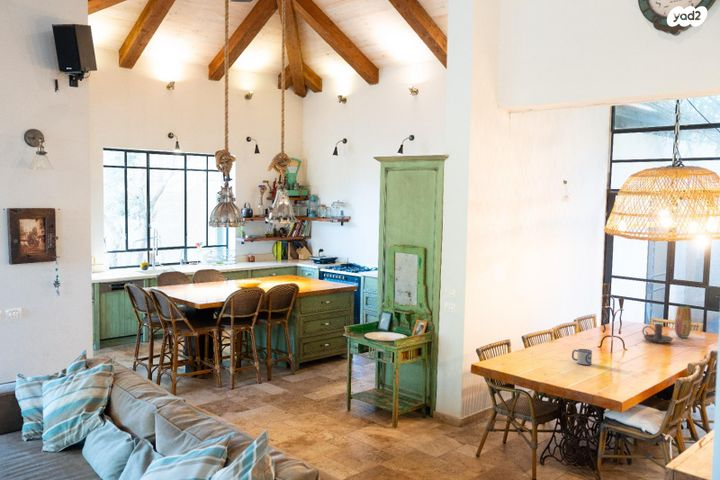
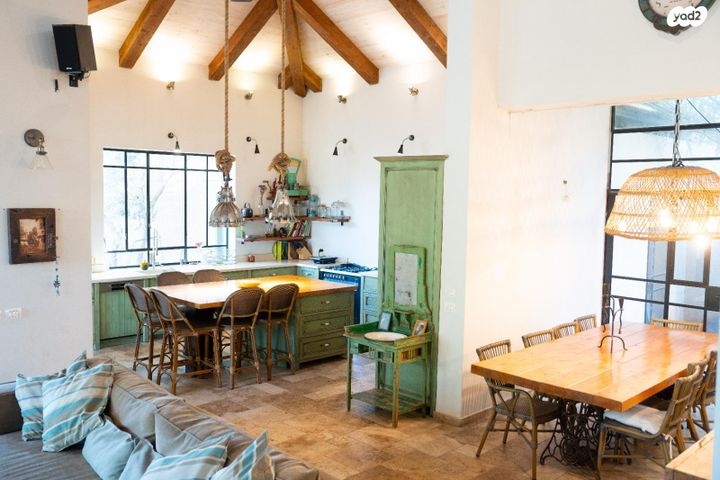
- candle holder (655, 332)
- vase (683, 322)
- mug (581, 356)
